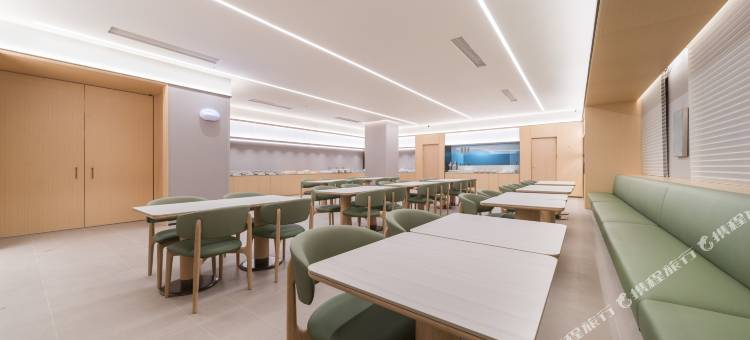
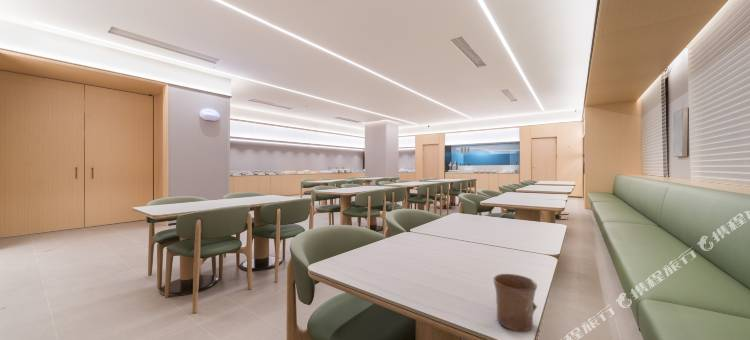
+ mug (514, 298)
